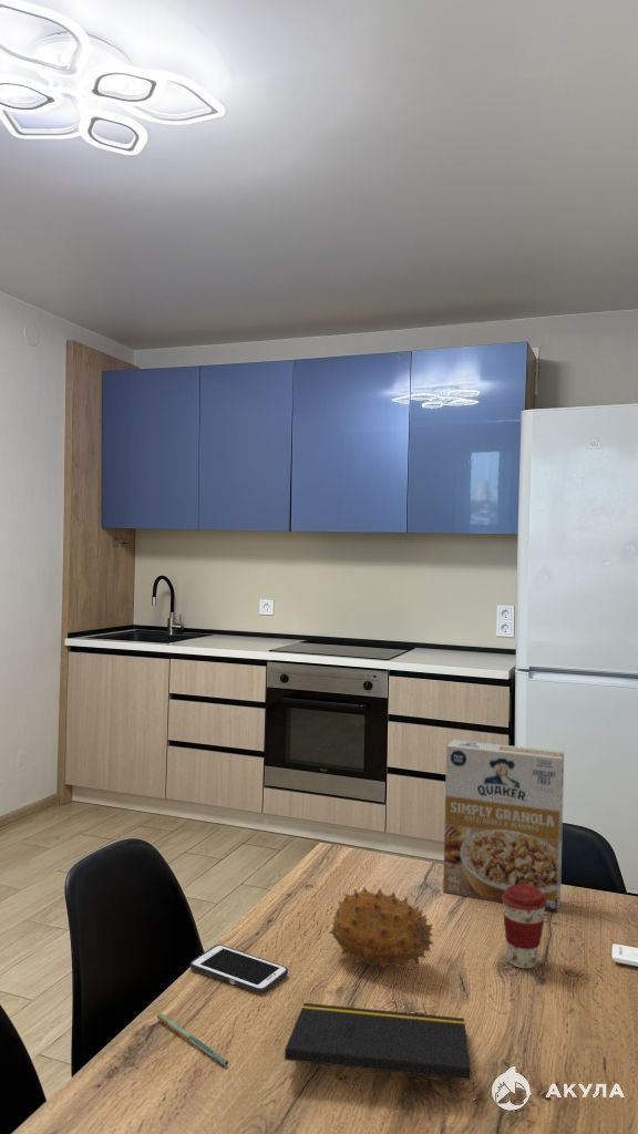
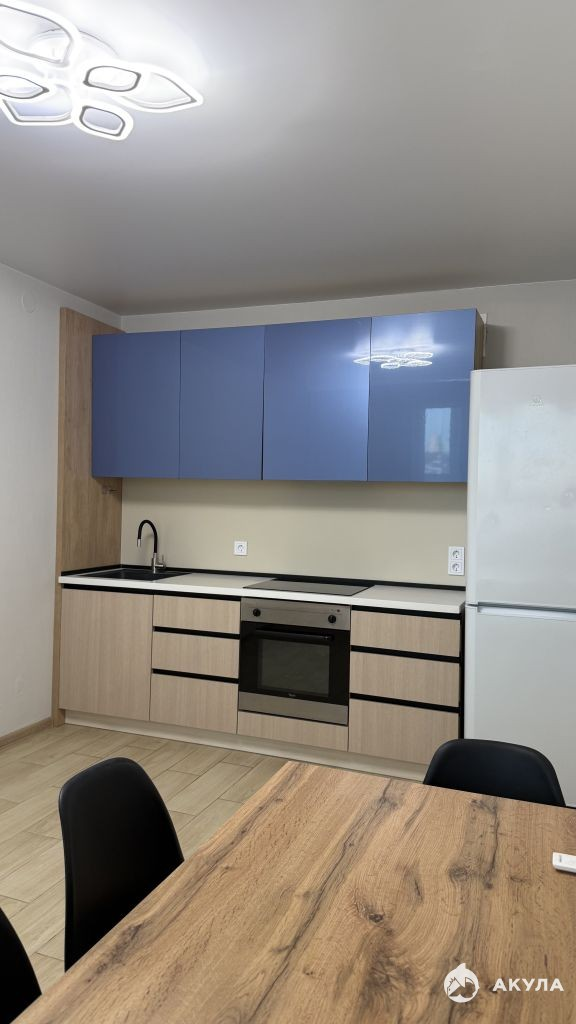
- coffee cup (523, 926)
- cell phone (238, 968)
- pen (191, 1038)
- notepad (379, 1038)
- fruit (382, 928)
- cereal box (503, 822)
